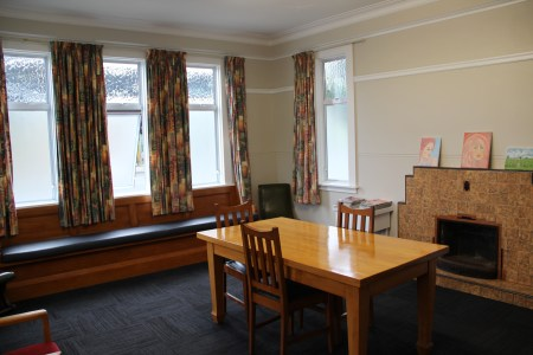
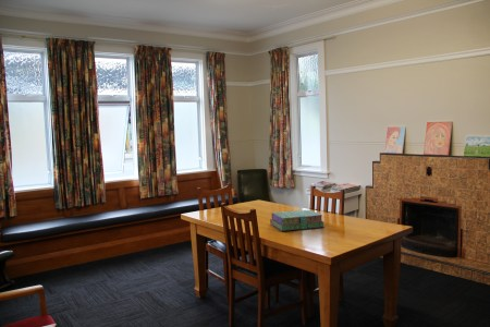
+ stack of books (296, 219)
